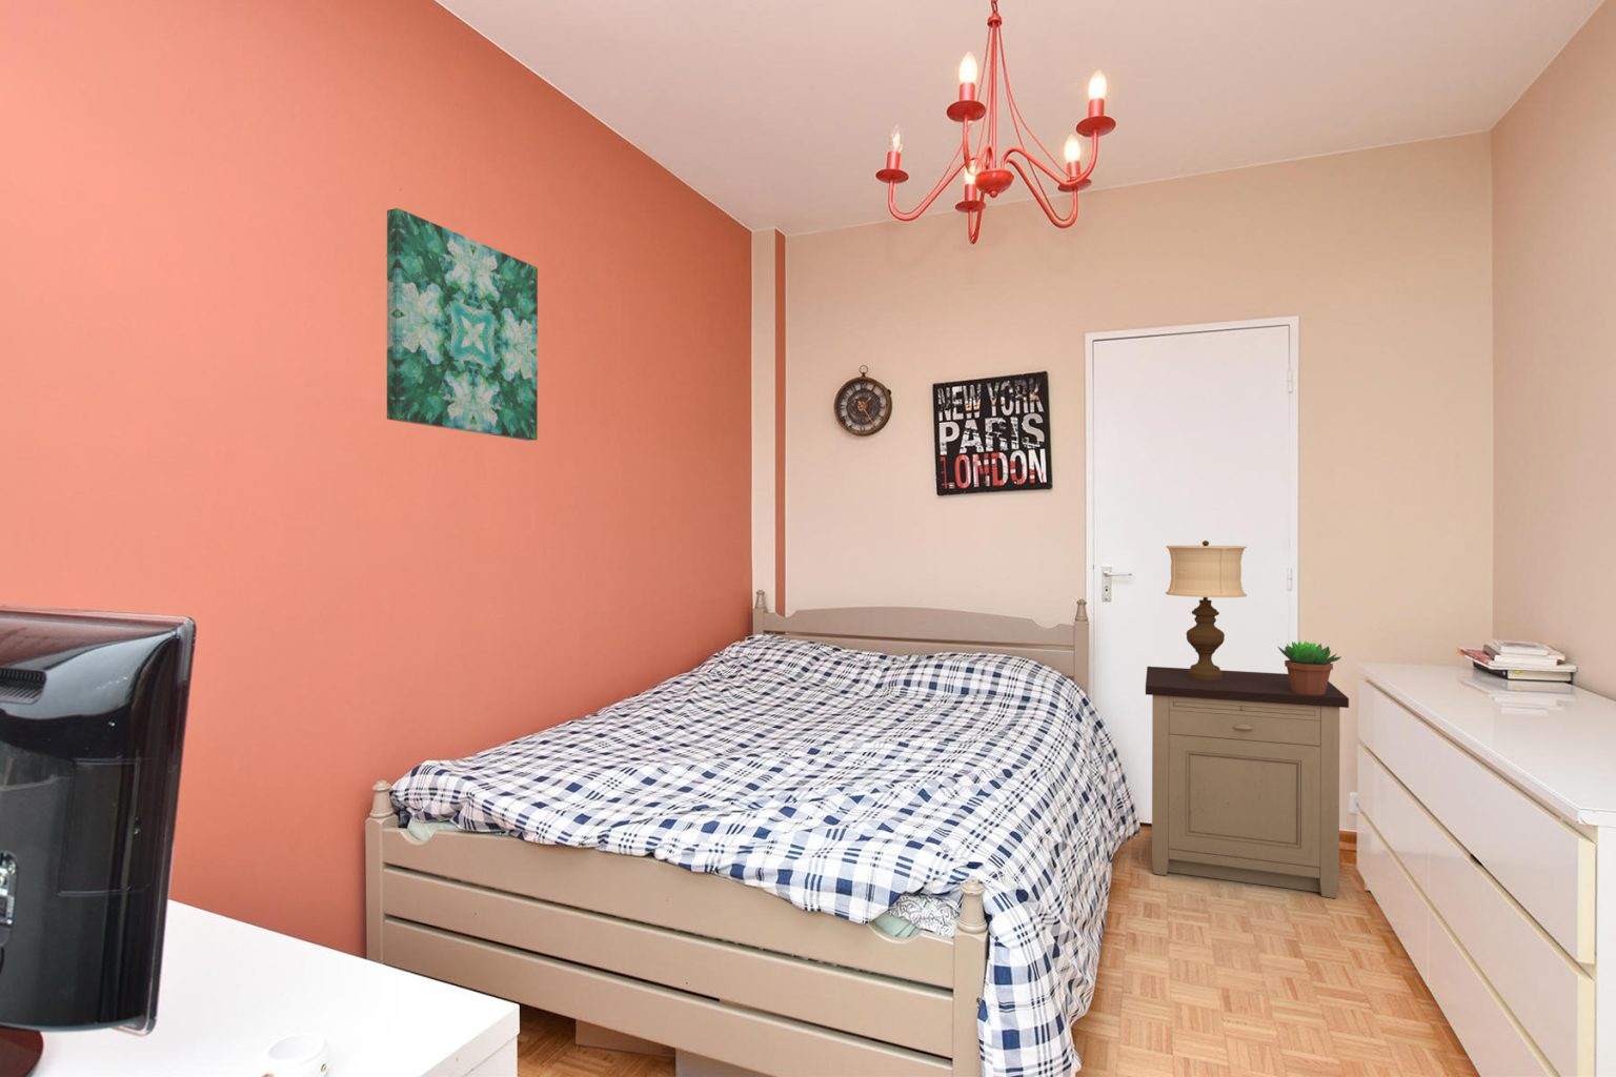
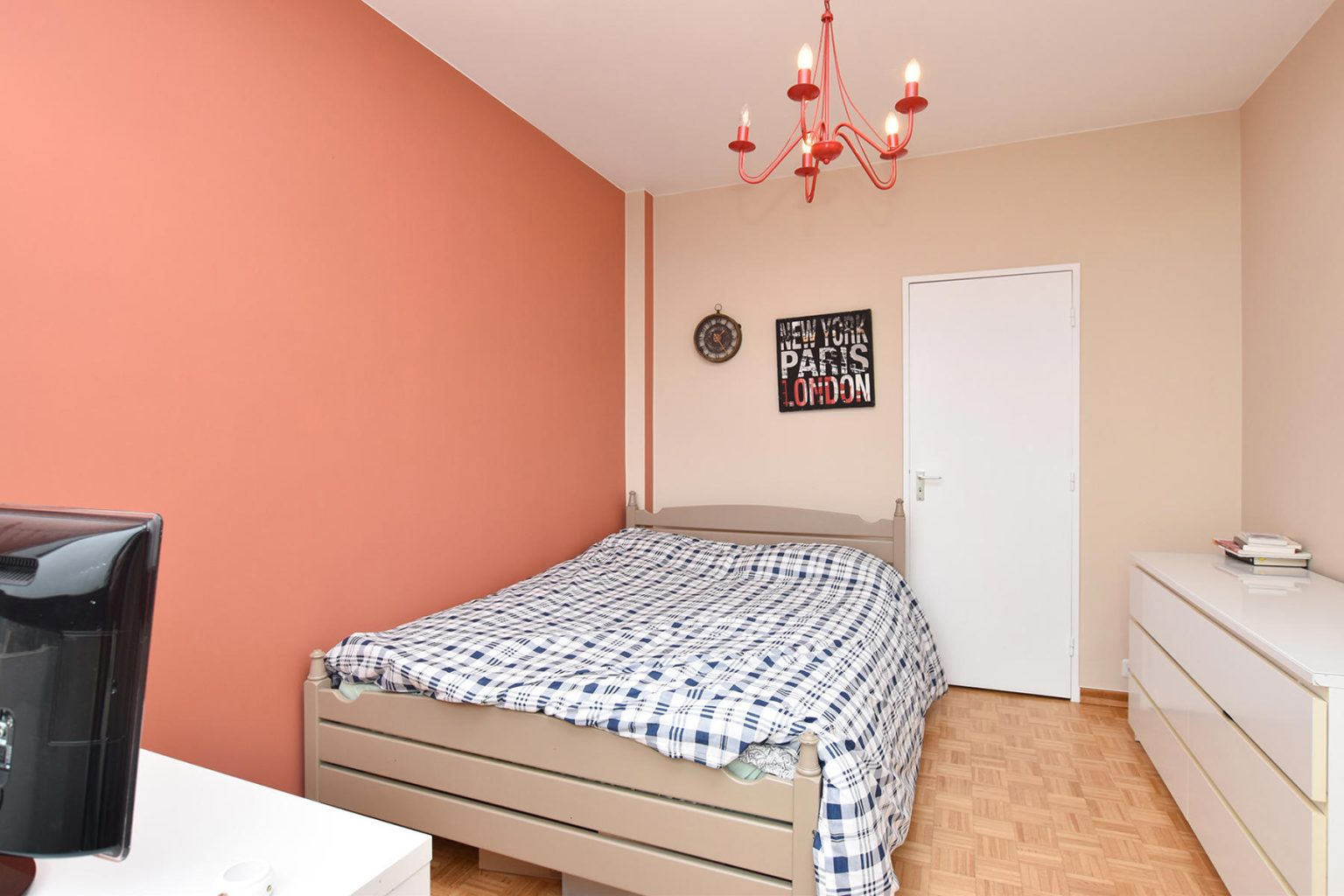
- wall art (468, 335)
- succulent plant (1307, 665)
- nightstand (1236, 770)
- table lamp (1205, 608)
